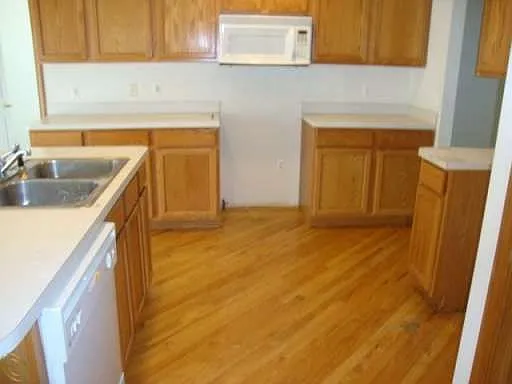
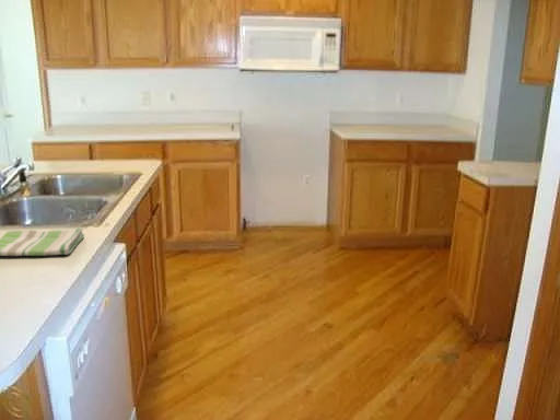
+ dish towel (36, 241)
